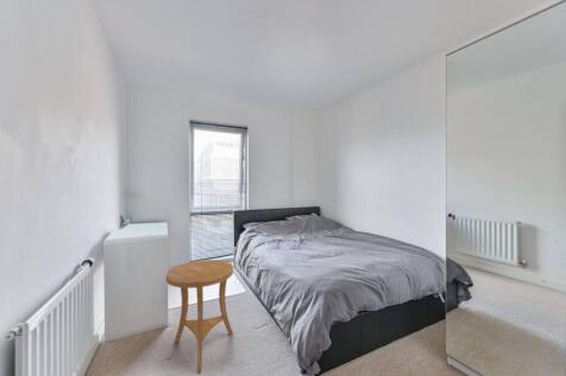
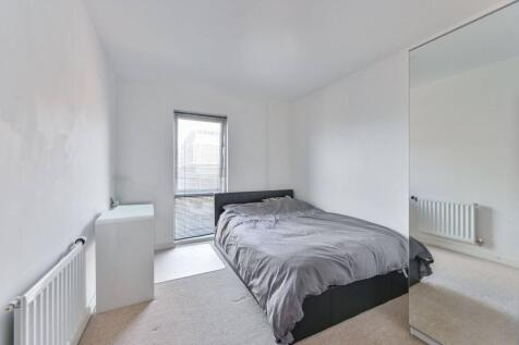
- side table (201, 307)
